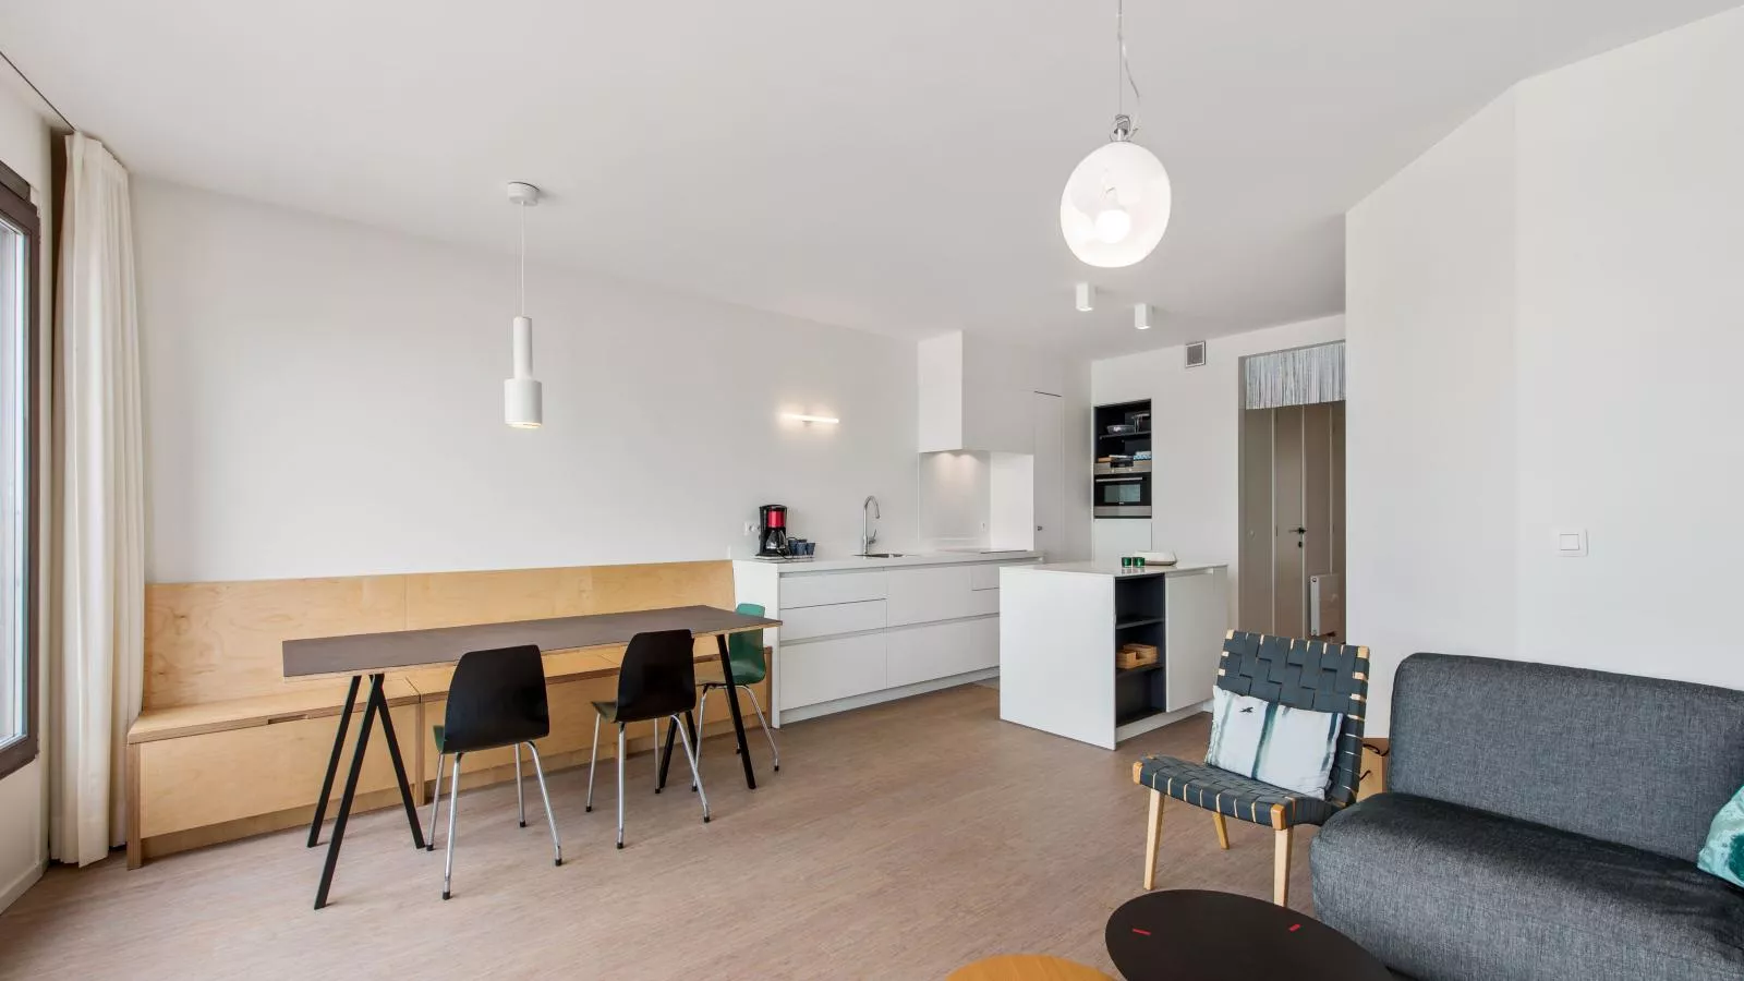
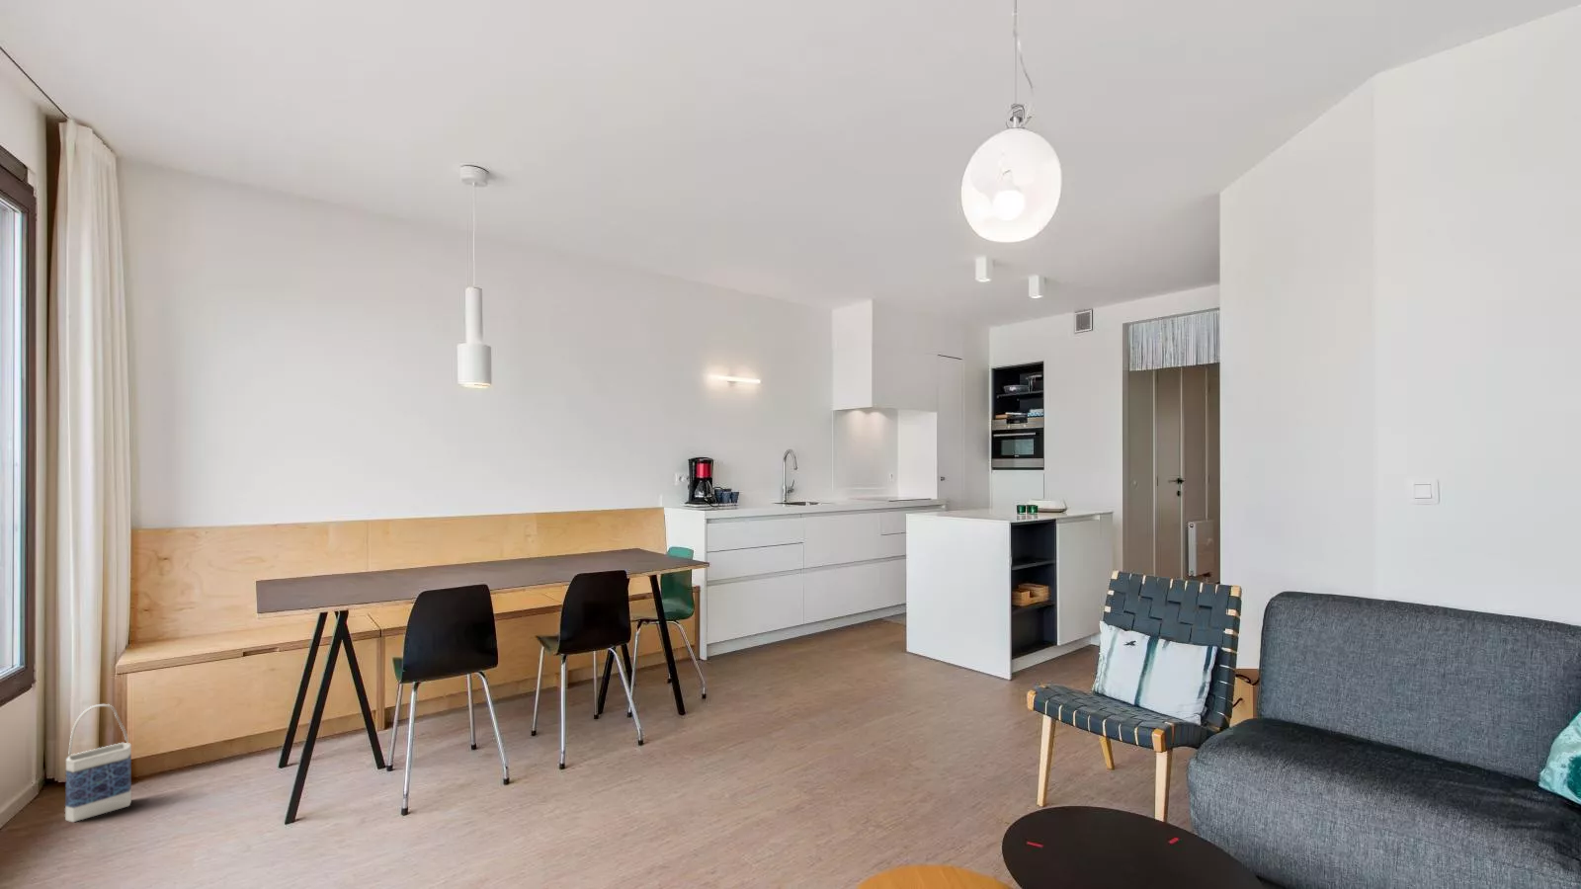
+ bag (99, 757)
